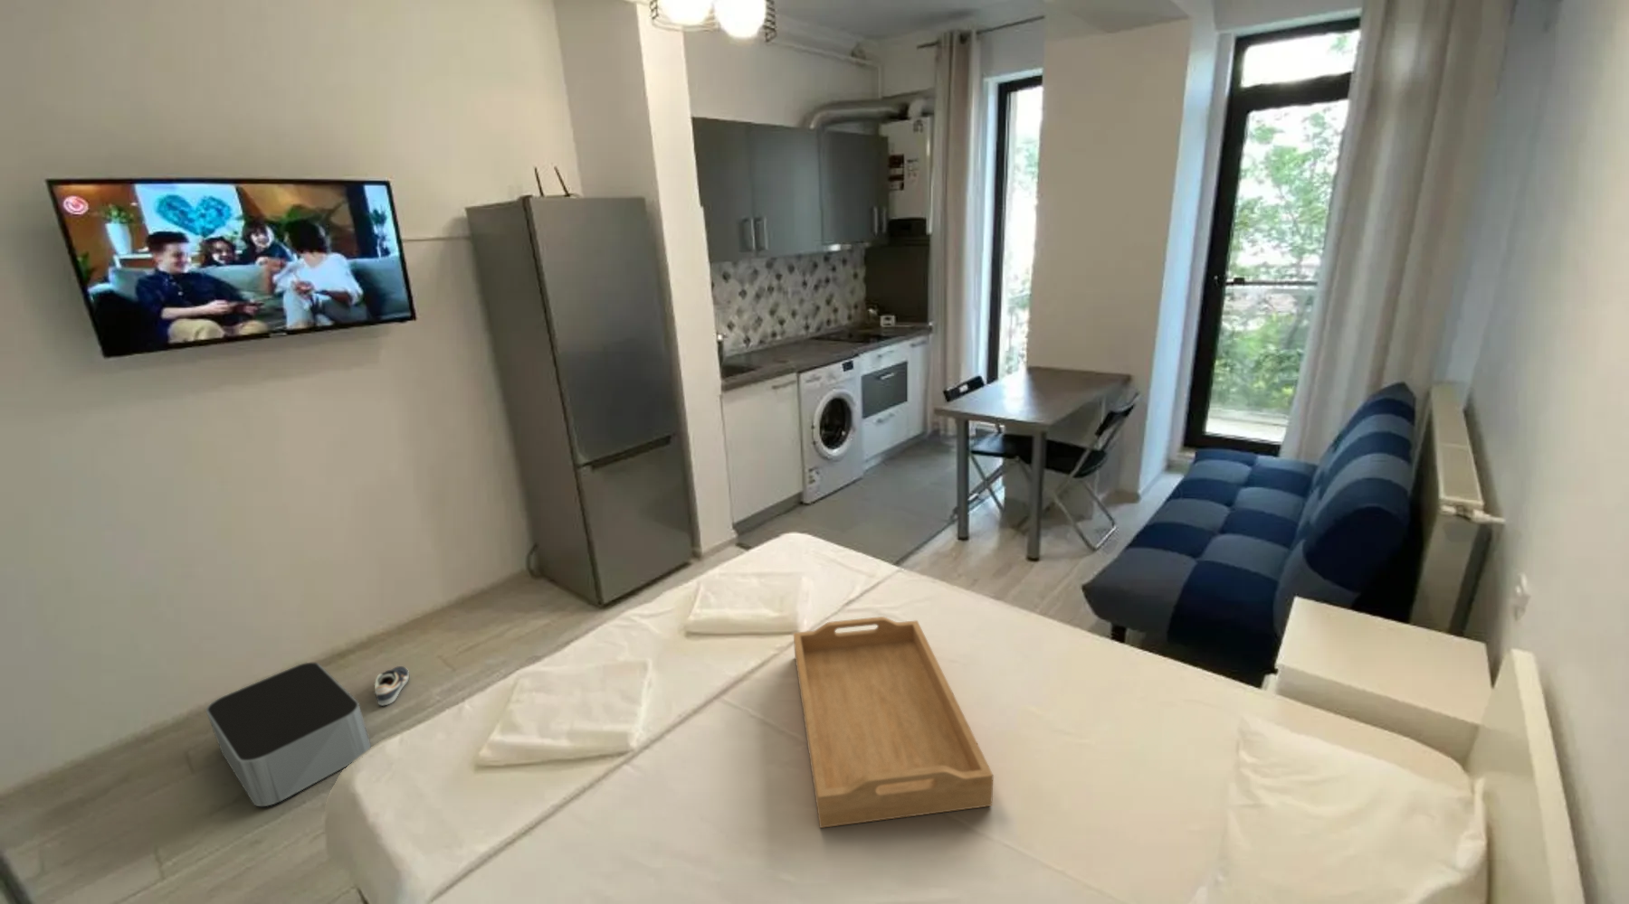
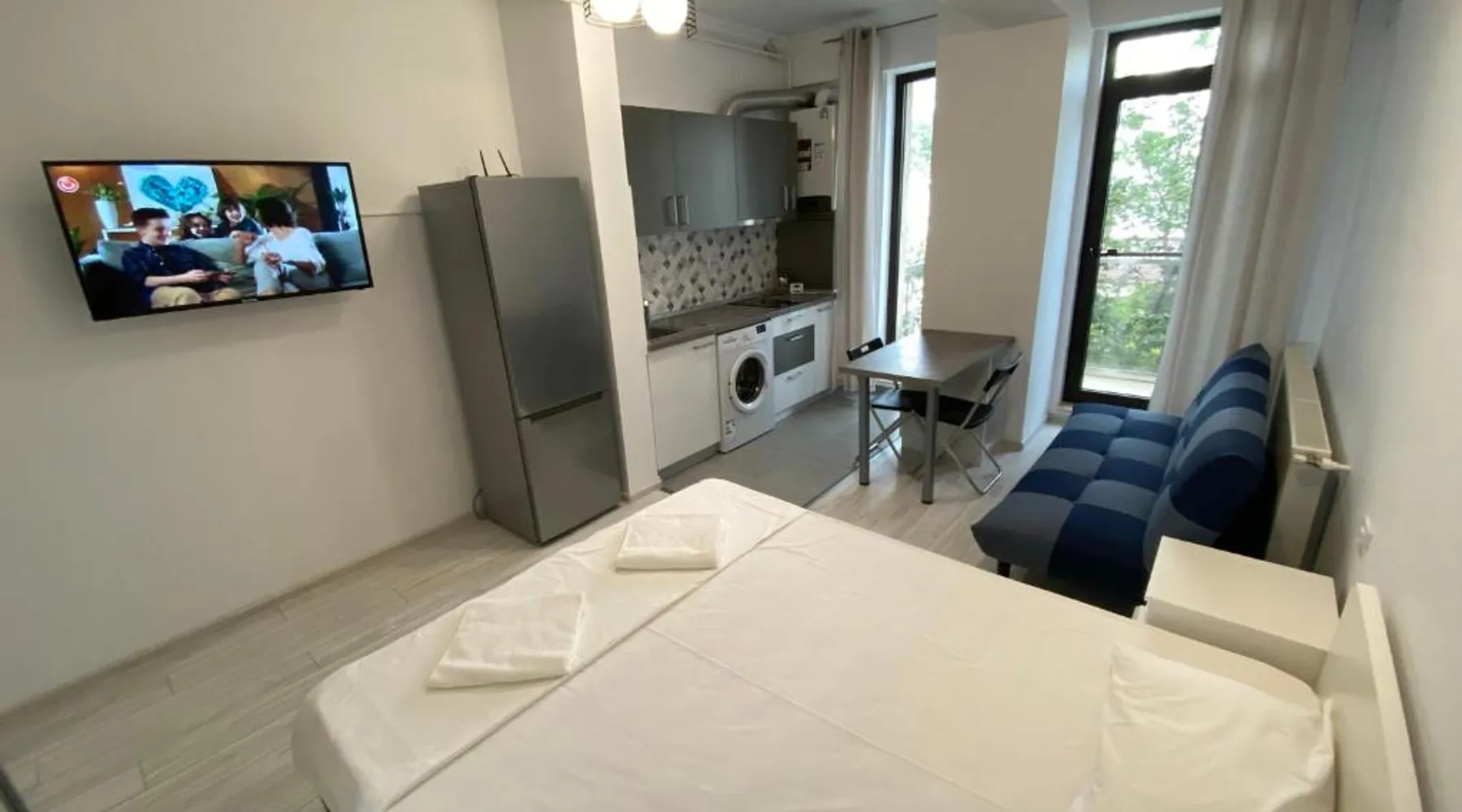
- storage bin (289, 727)
- serving tray (877, 701)
- sneaker (392, 678)
